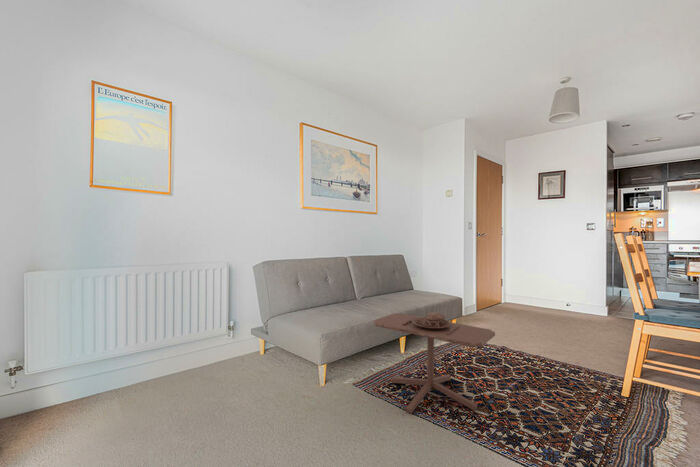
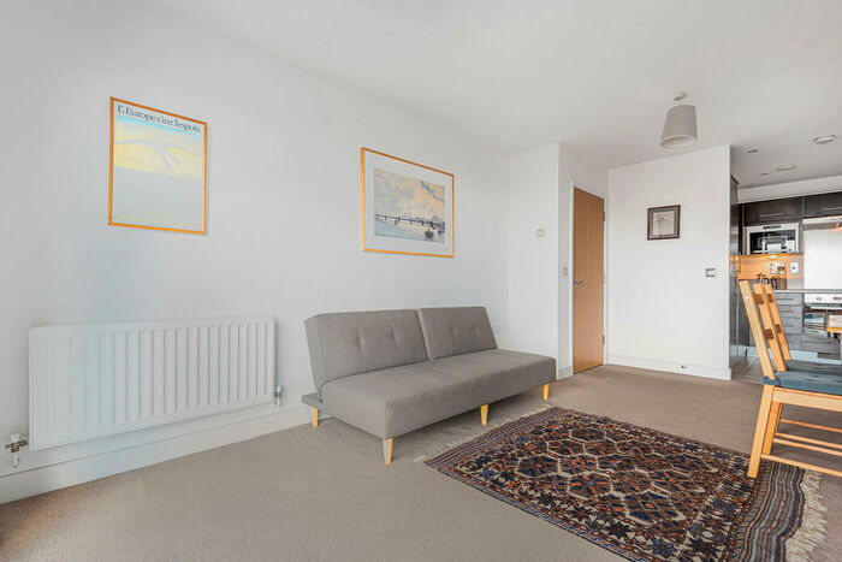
- side table (430, 354)
